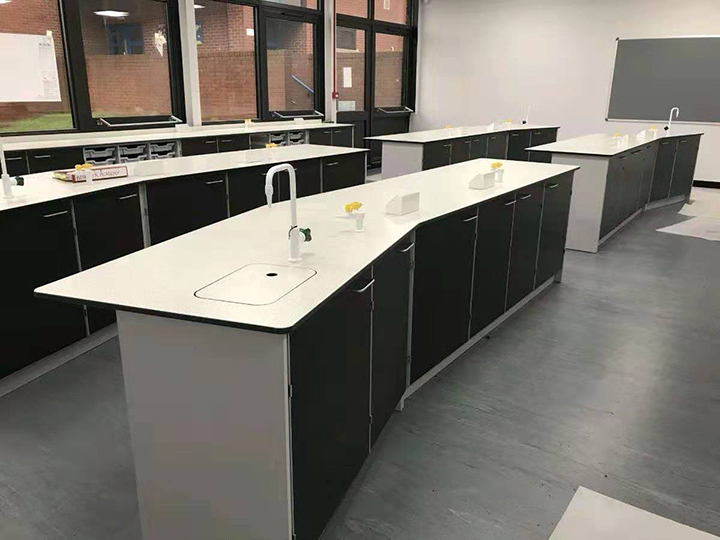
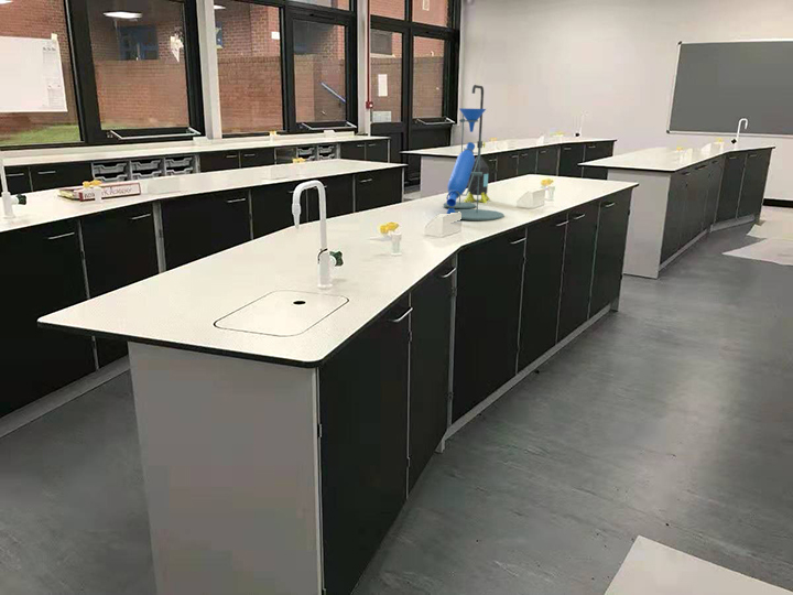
+ laboratory equipment (478, 148)
